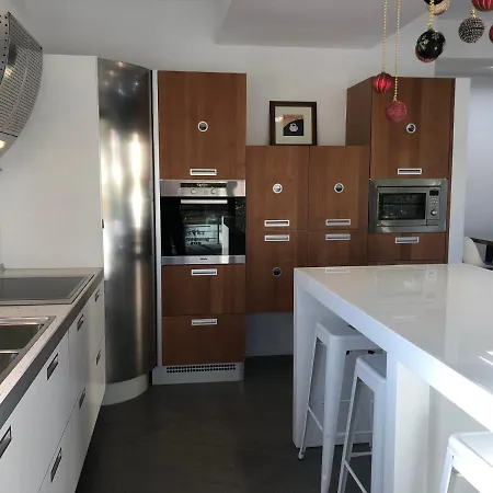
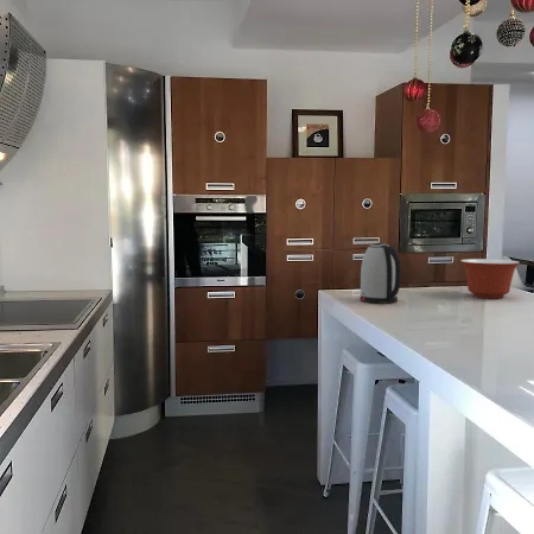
+ mixing bowl (489, 278)
+ kettle (383, 272)
